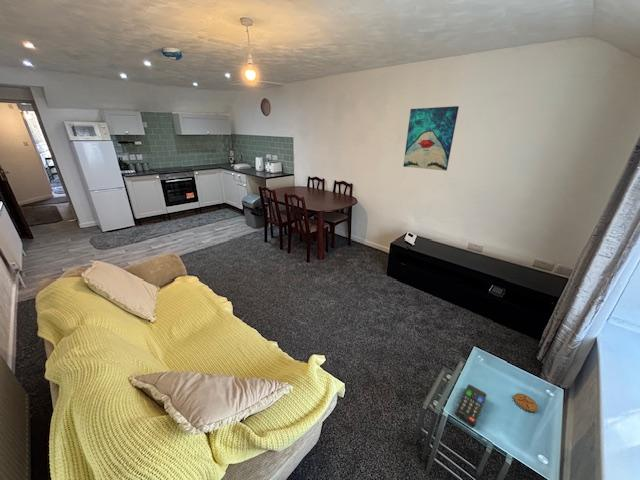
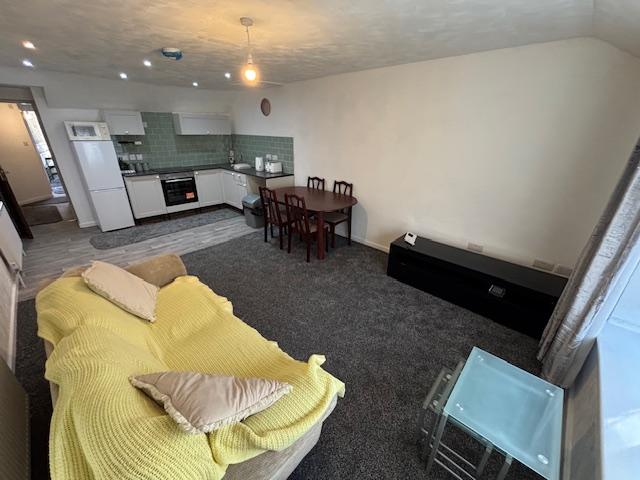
- wall art (428, 139)
- coaster (525, 402)
- remote control (471, 404)
